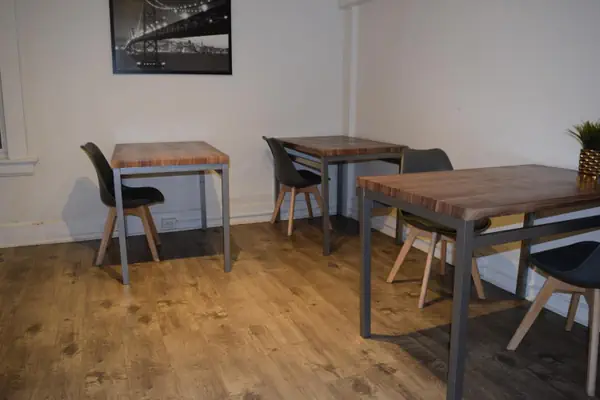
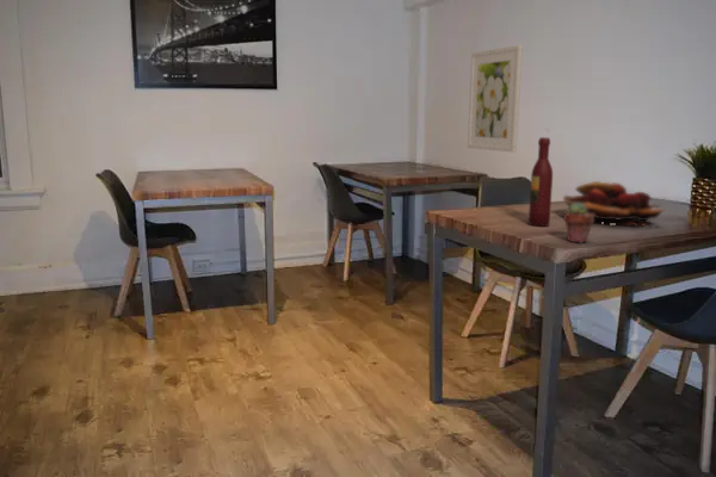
+ fruit basket (609, 200)
+ potted succulent (578, 221)
+ wine bottle (541, 181)
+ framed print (493, 100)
